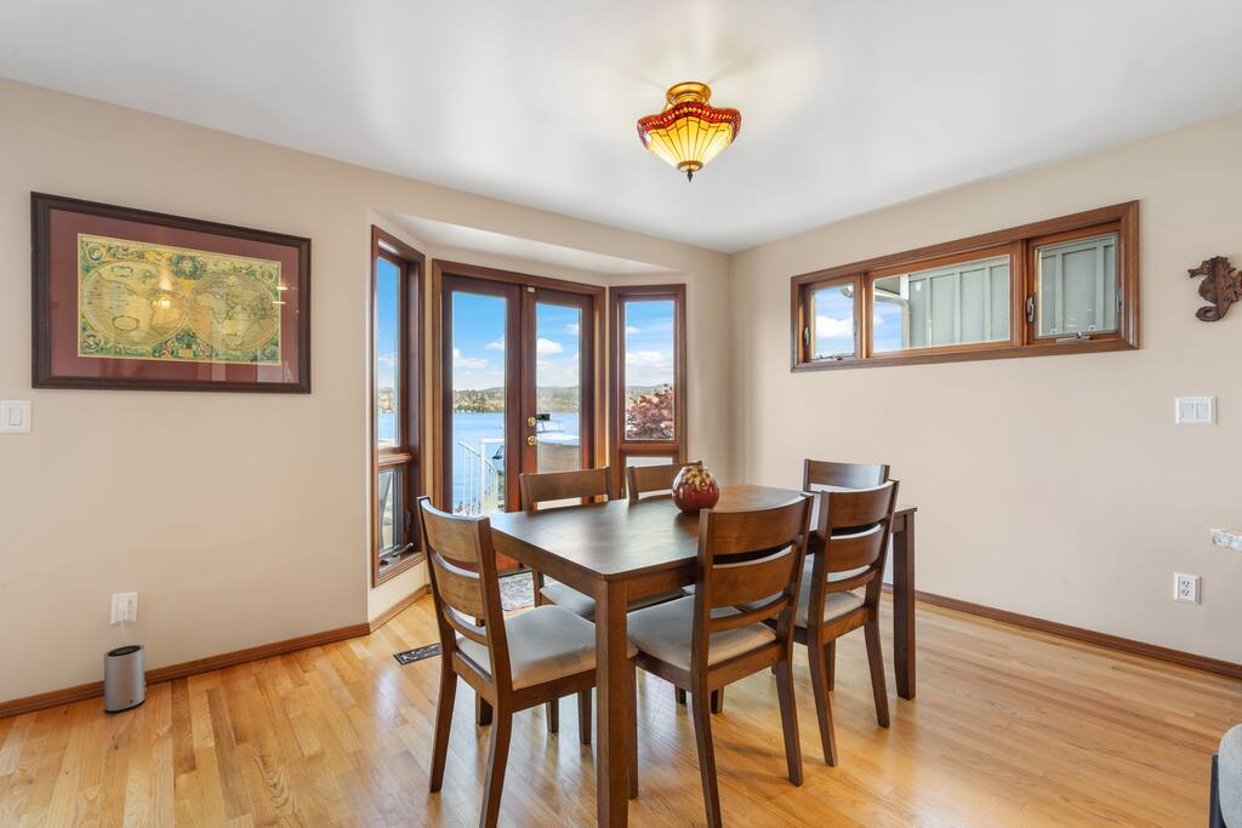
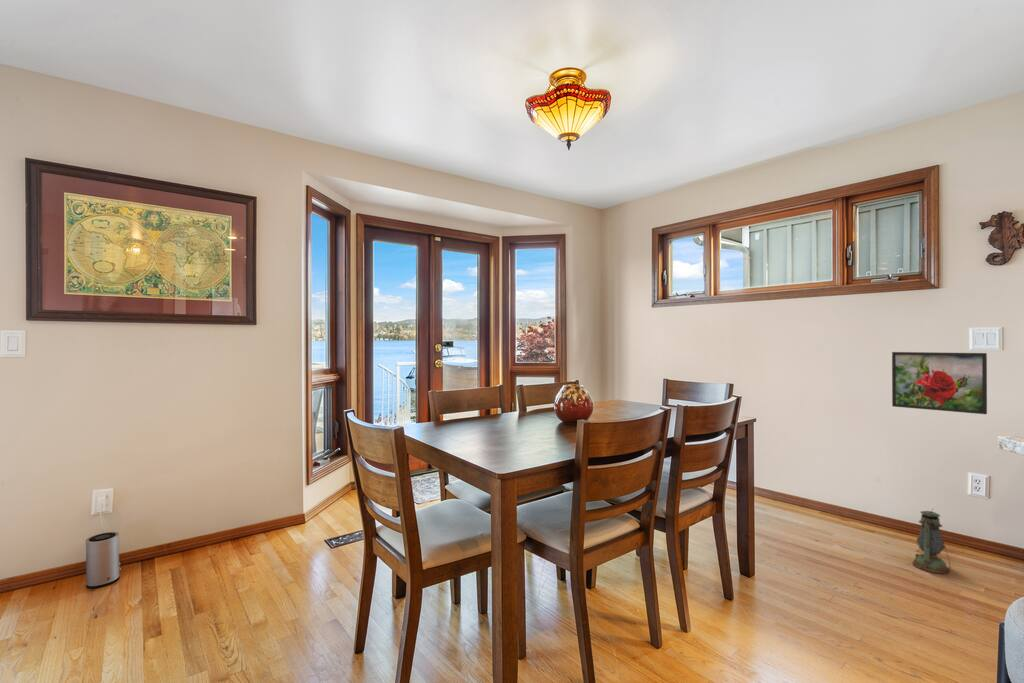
+ lantern (930, 537)
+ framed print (936, 381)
